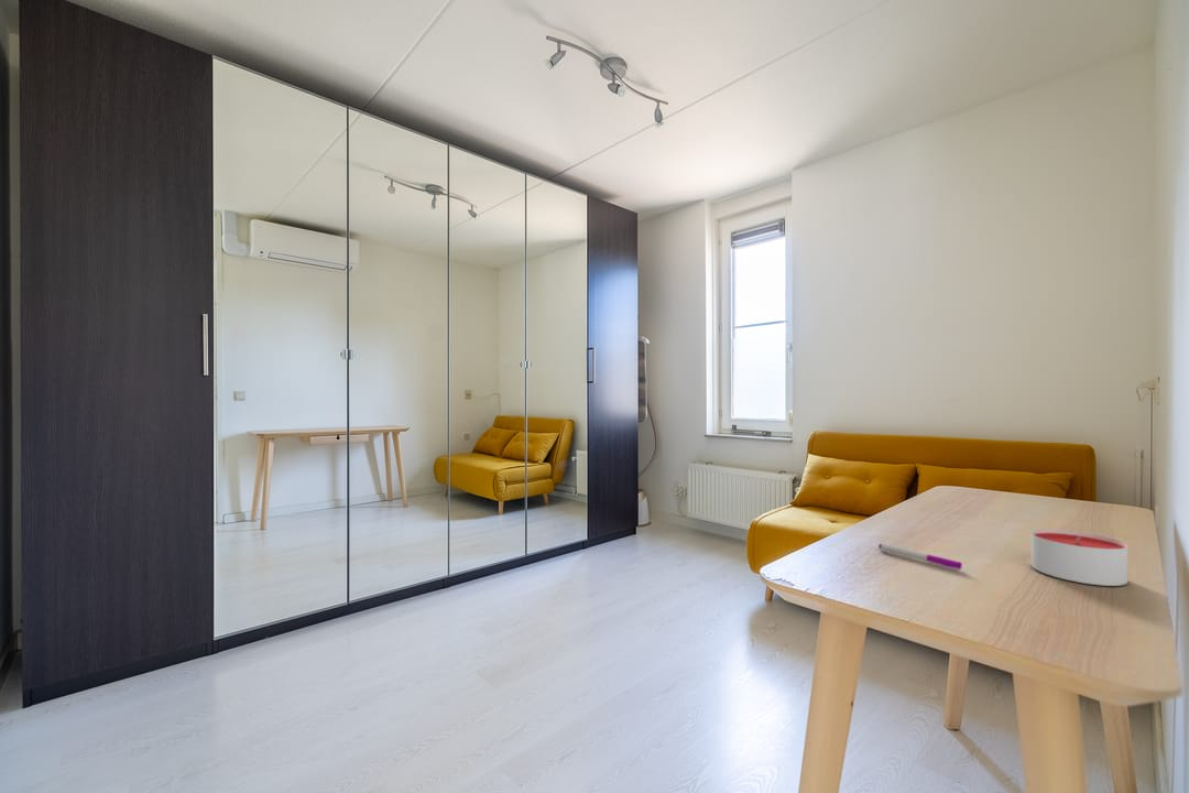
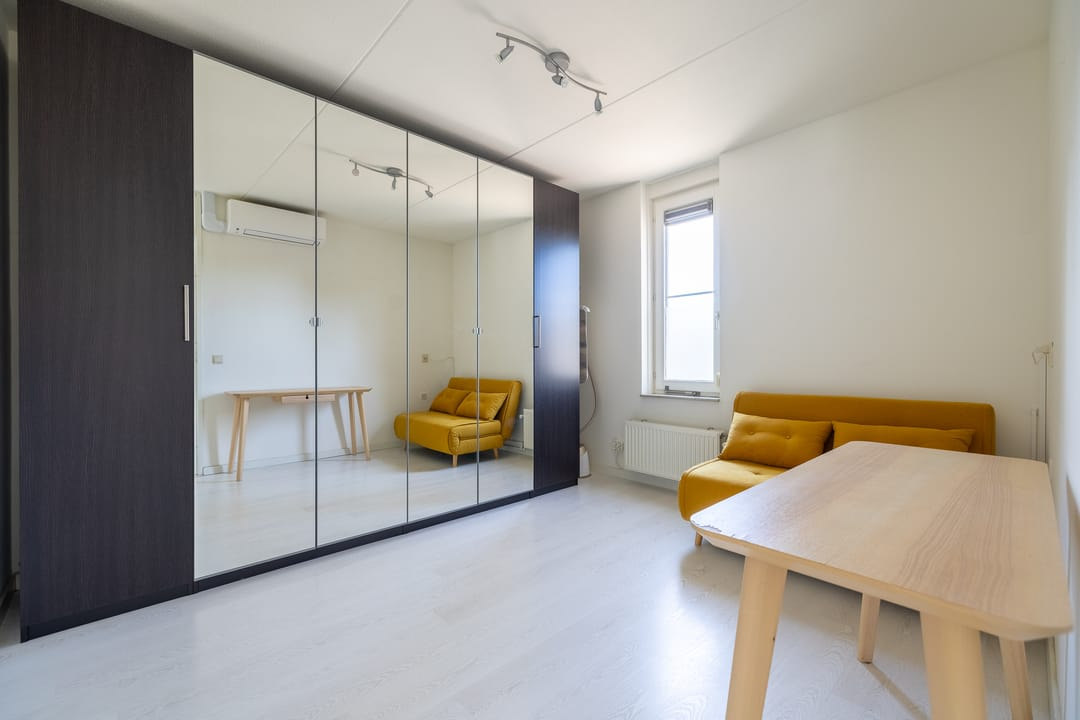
- candle (1077, 554)
- pen (917, 555)
